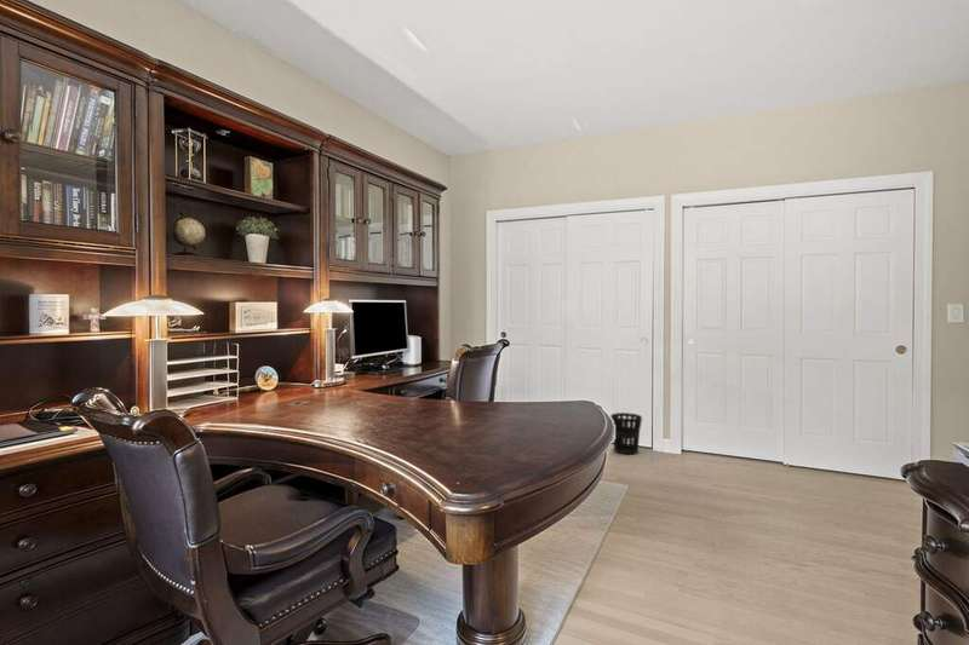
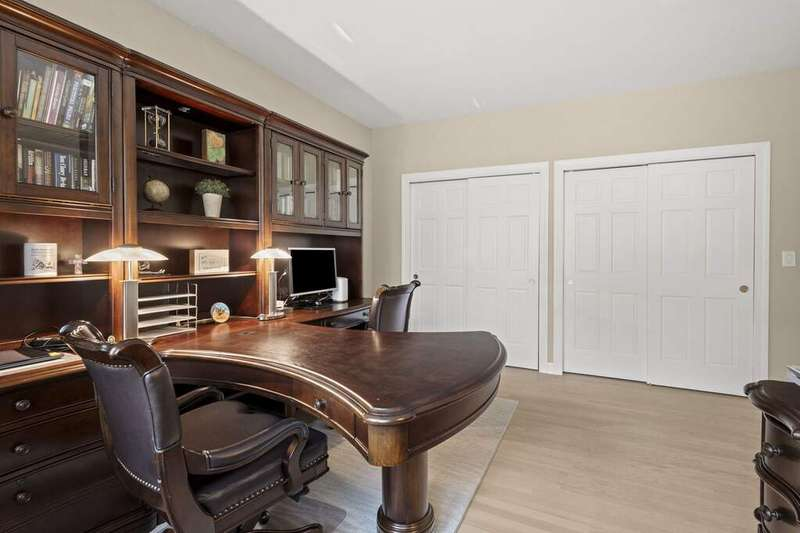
- wastebasket (625, 433)
